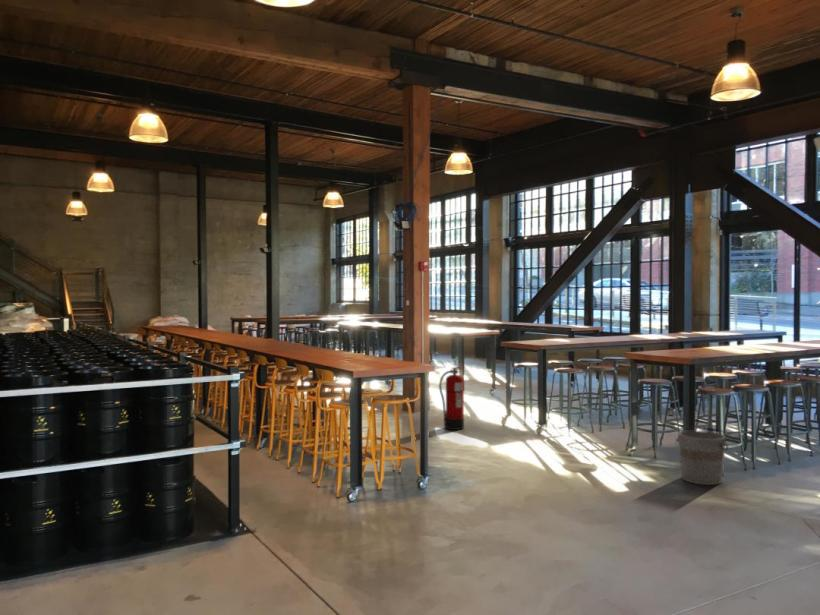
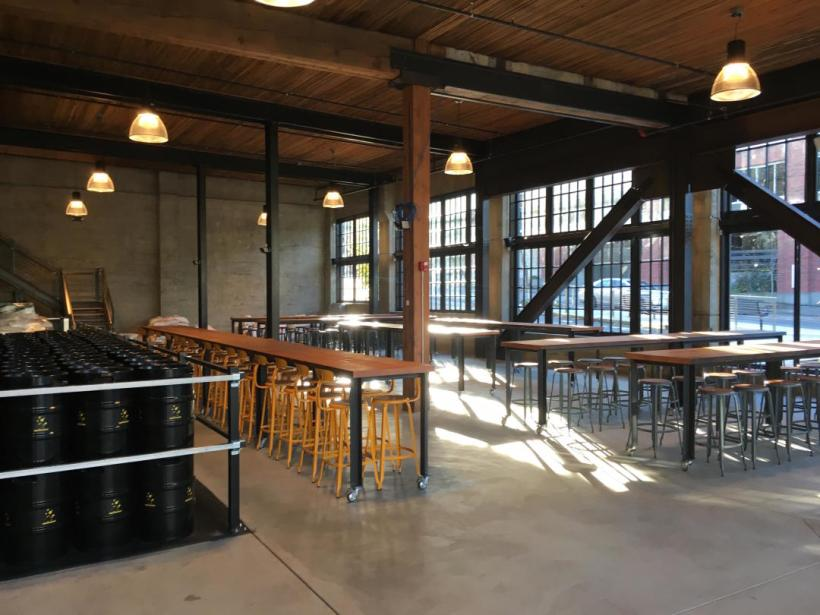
- bucket (701, 455)
- fire extinguisher (452, 397)
